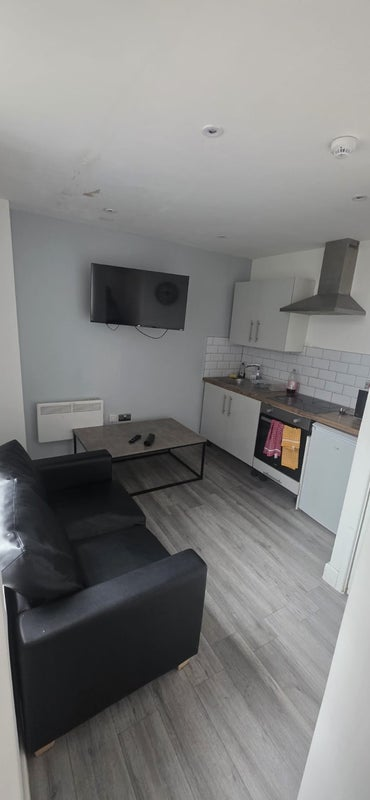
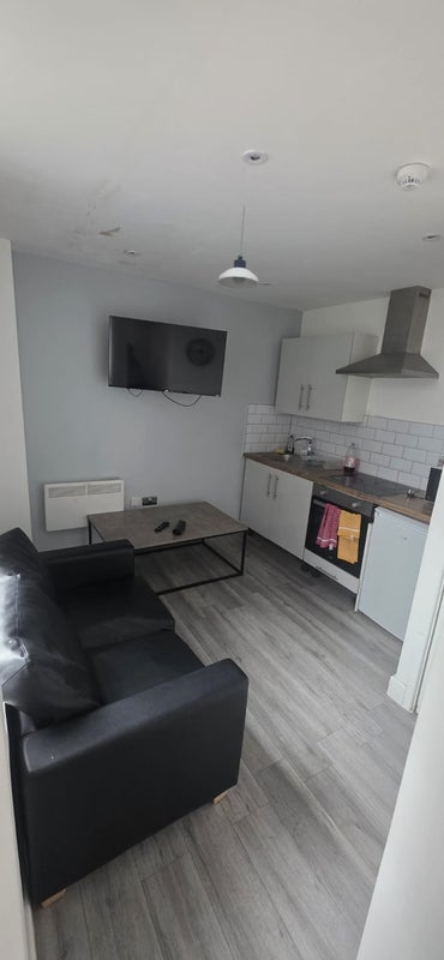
+ pendant light (240, 246)
